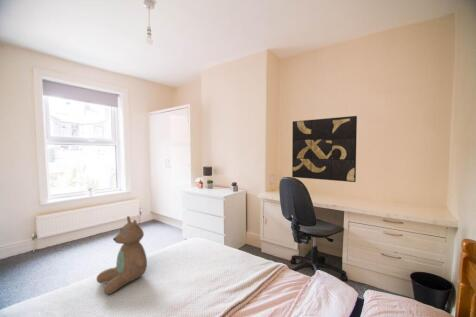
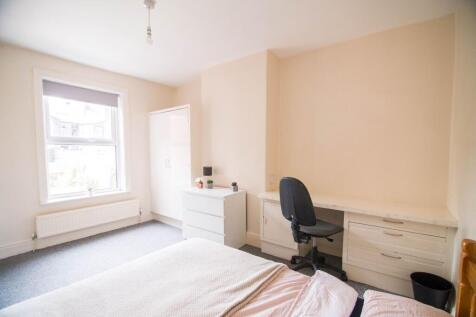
- teddy bear (122, 250)
- wall art (321, 149)
